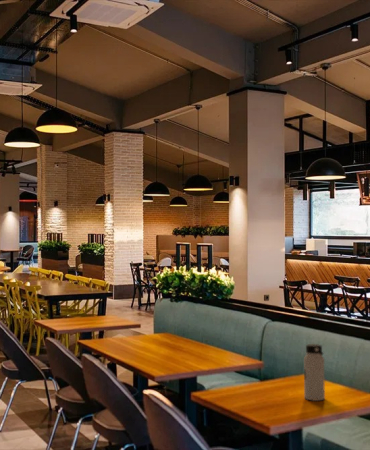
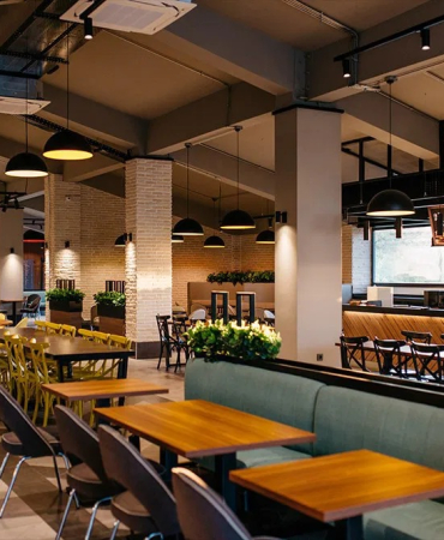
- water bottle (314, 371)
